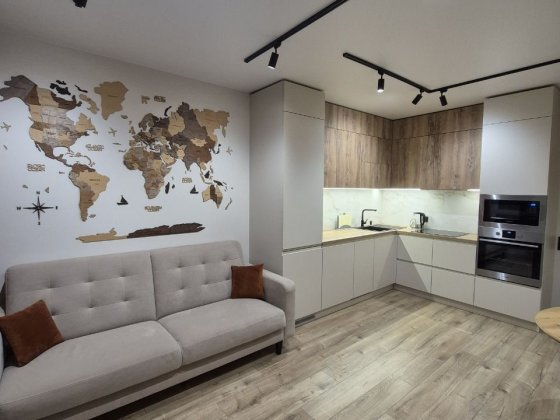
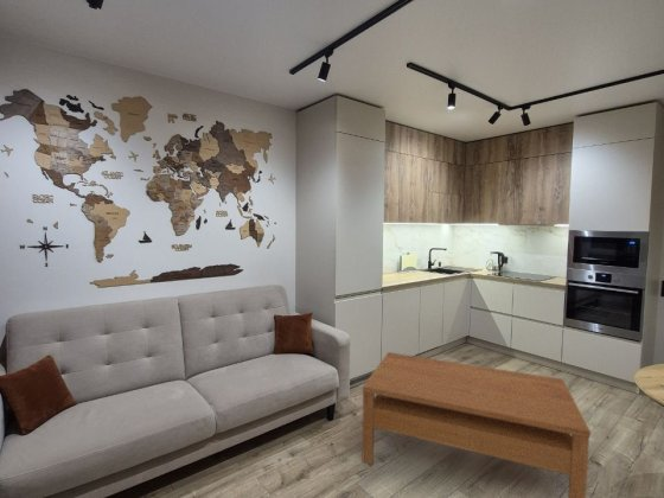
+ coffee table (464, 419)
